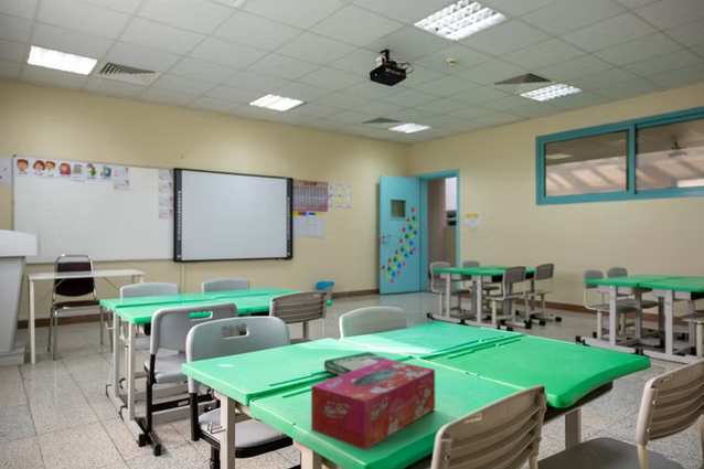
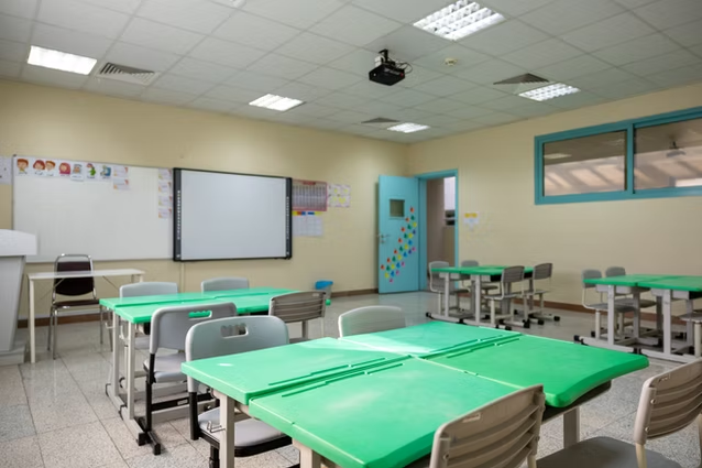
- book (369, 364)
- tissue box (376, 397)
